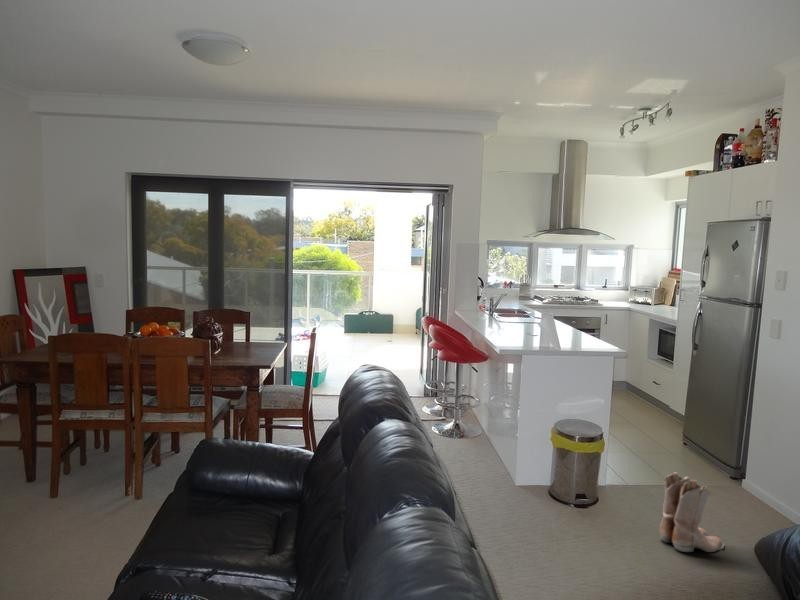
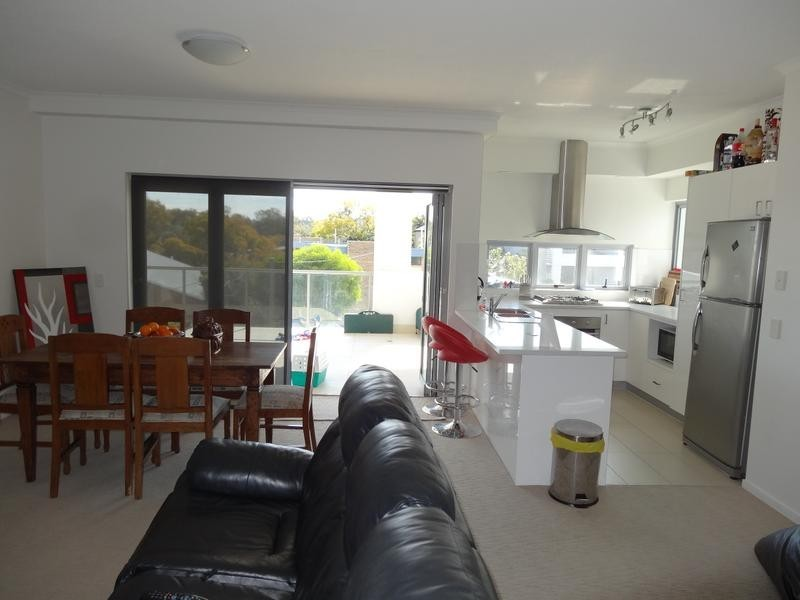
- boots (693, 509)
